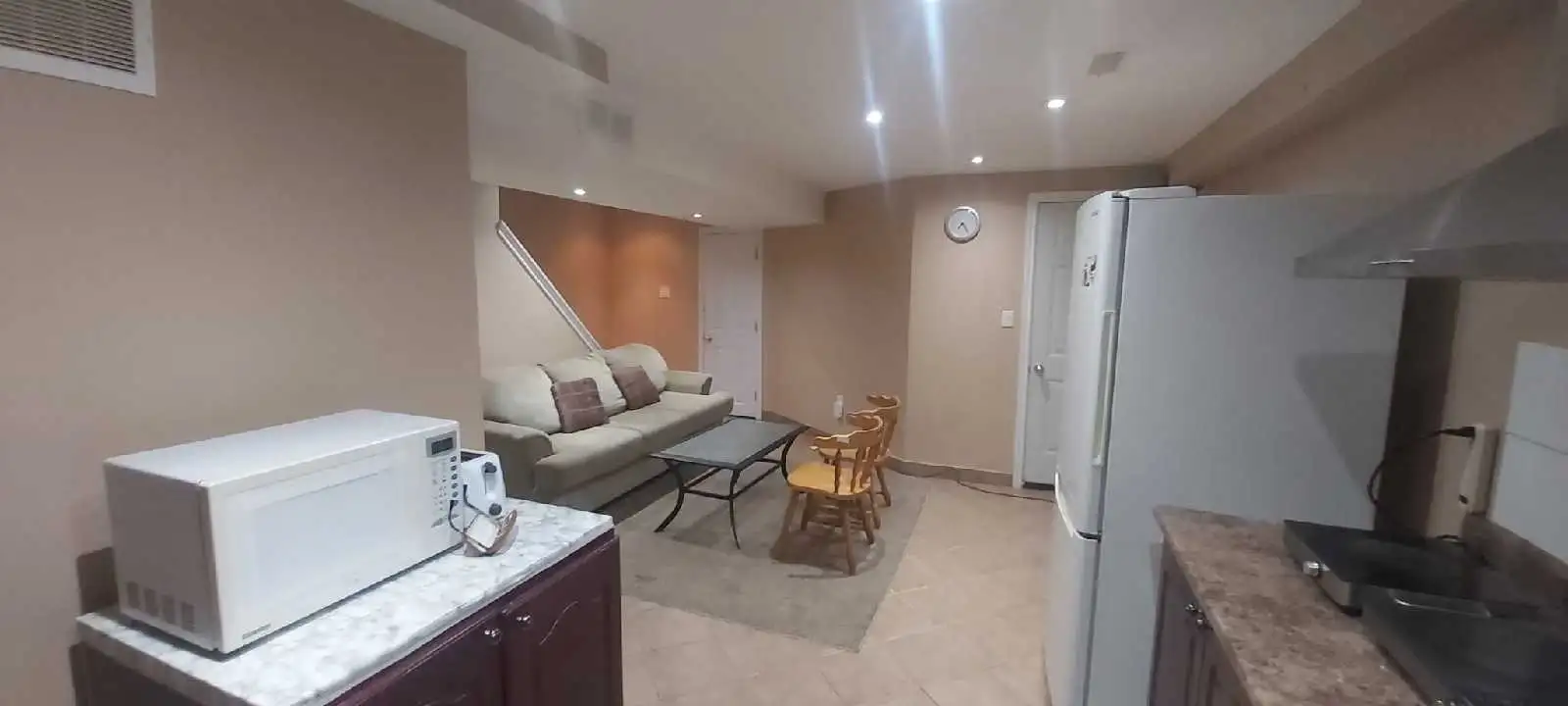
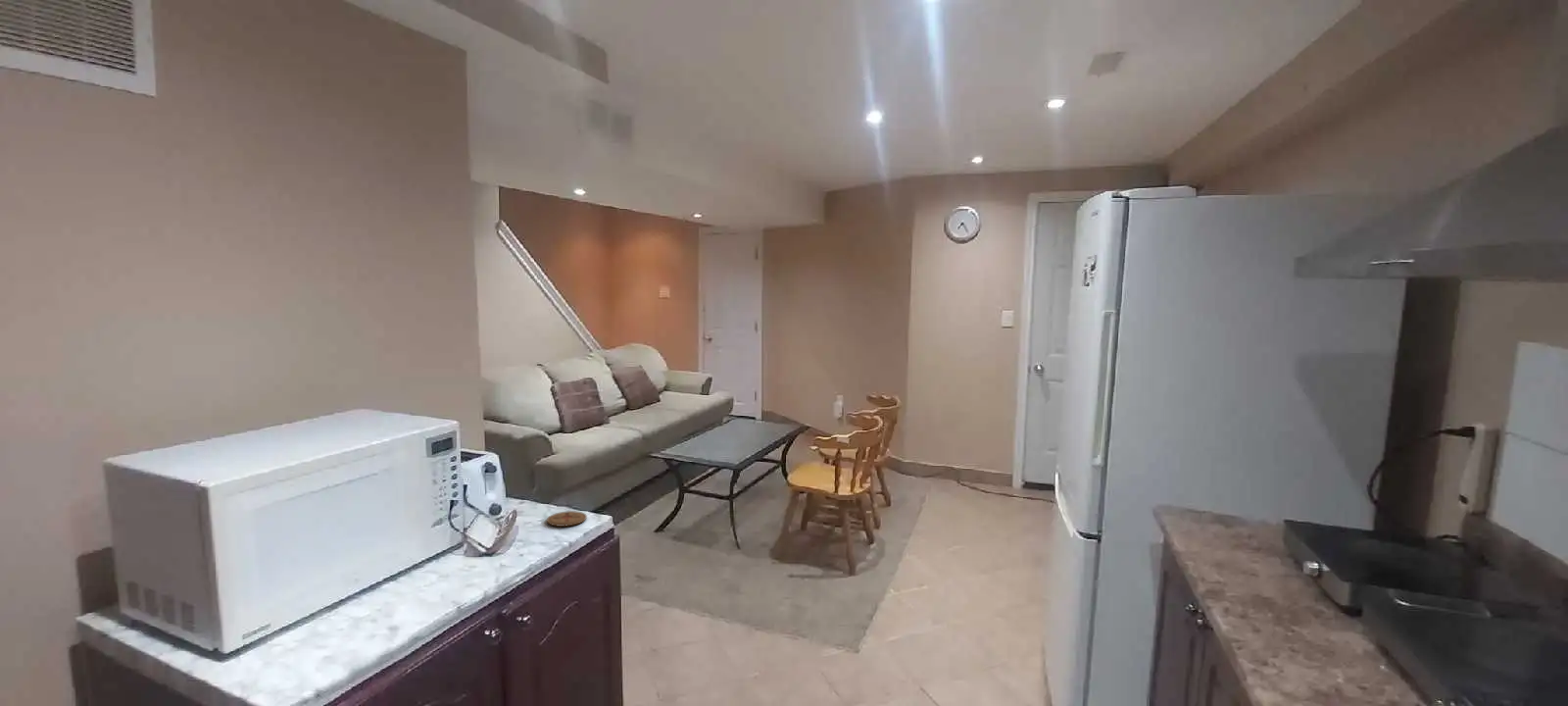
+ coaster (566, 518)
